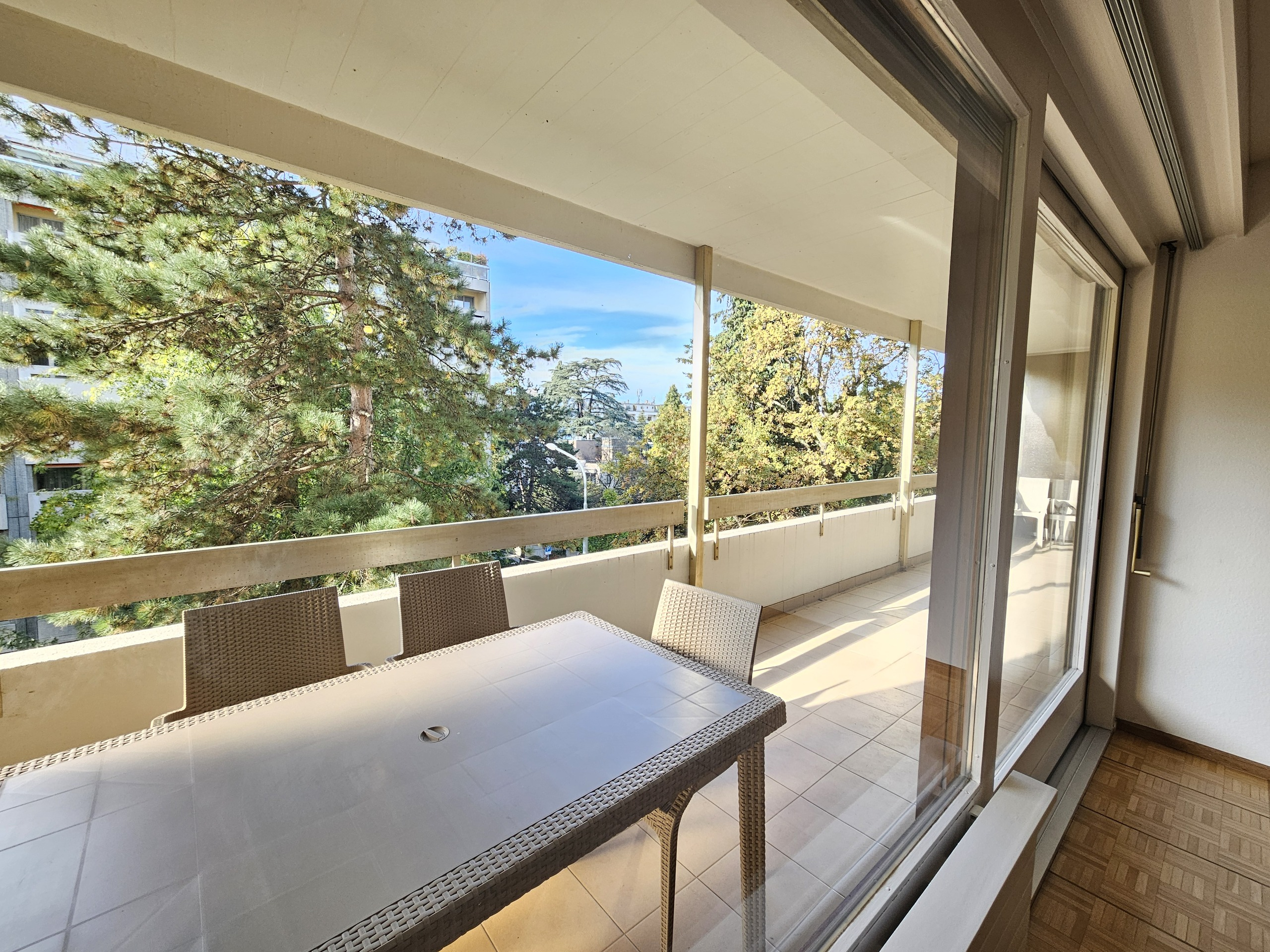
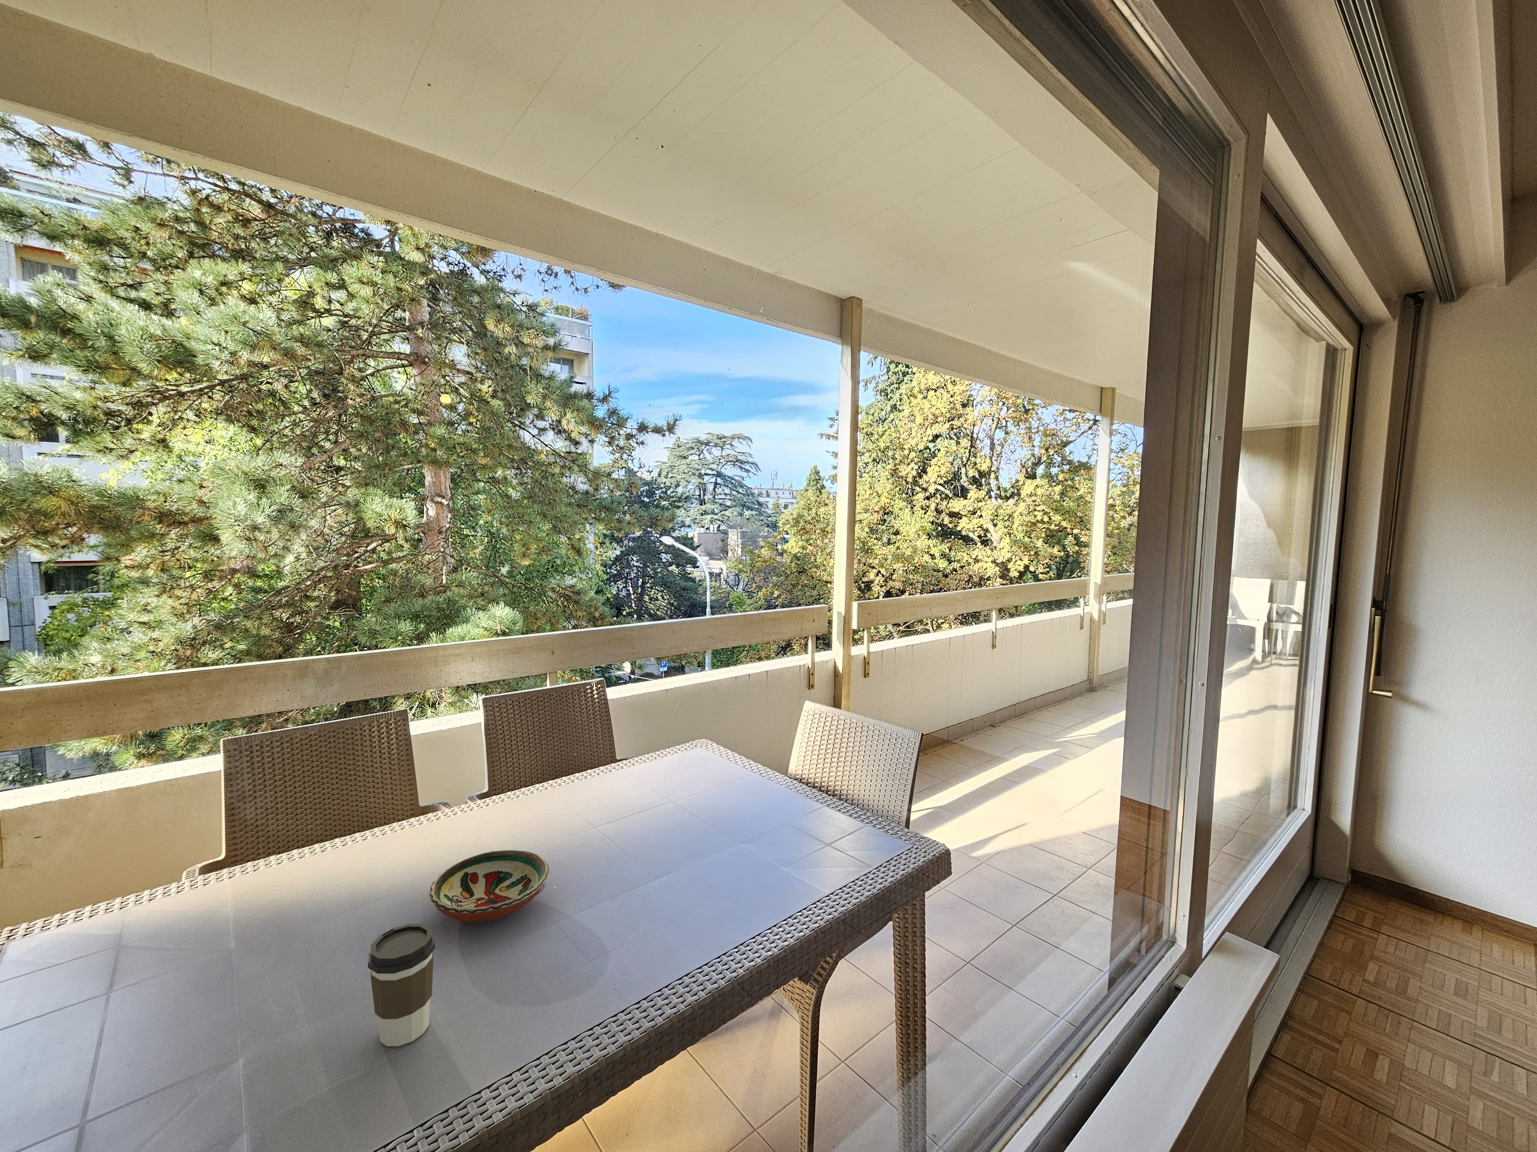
+ coffee cup (403, 985)
+ decorative bowl (491, 891)
